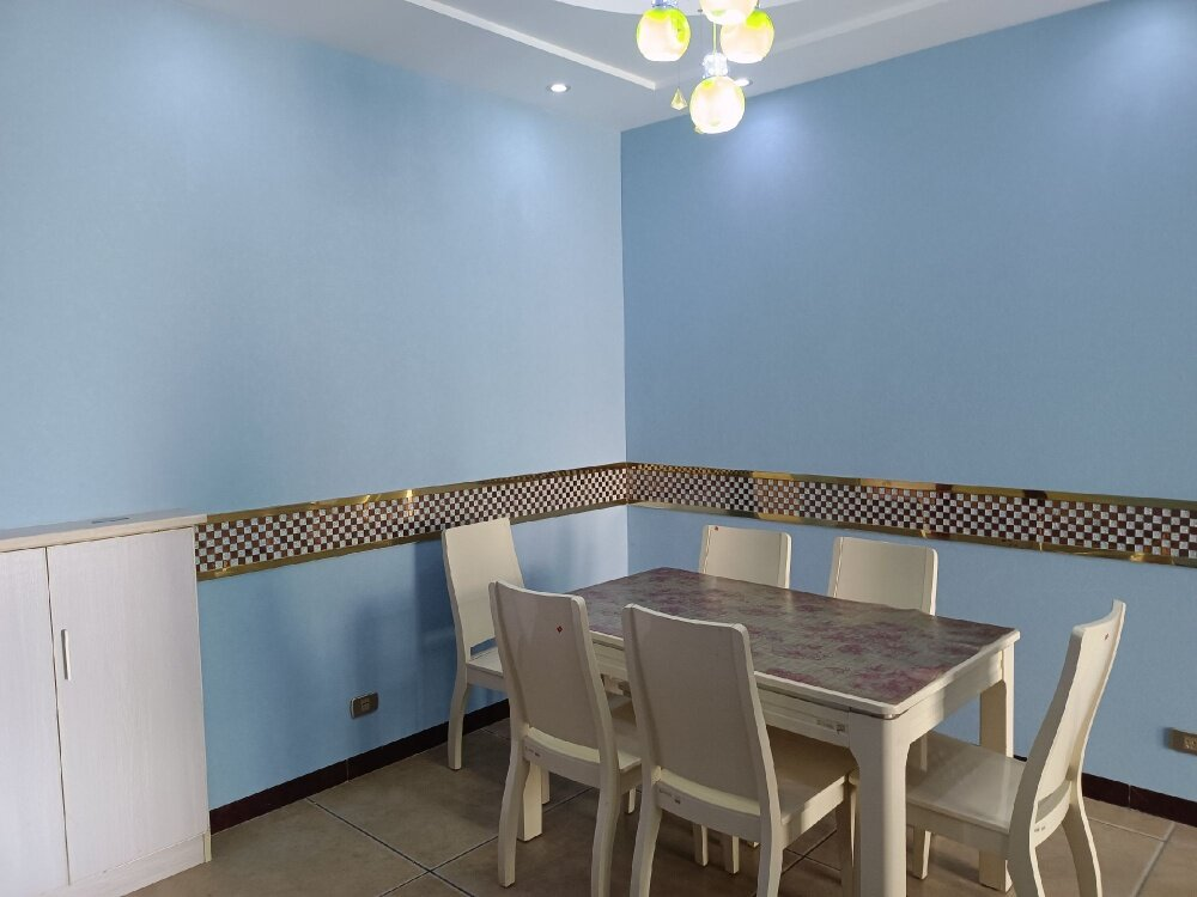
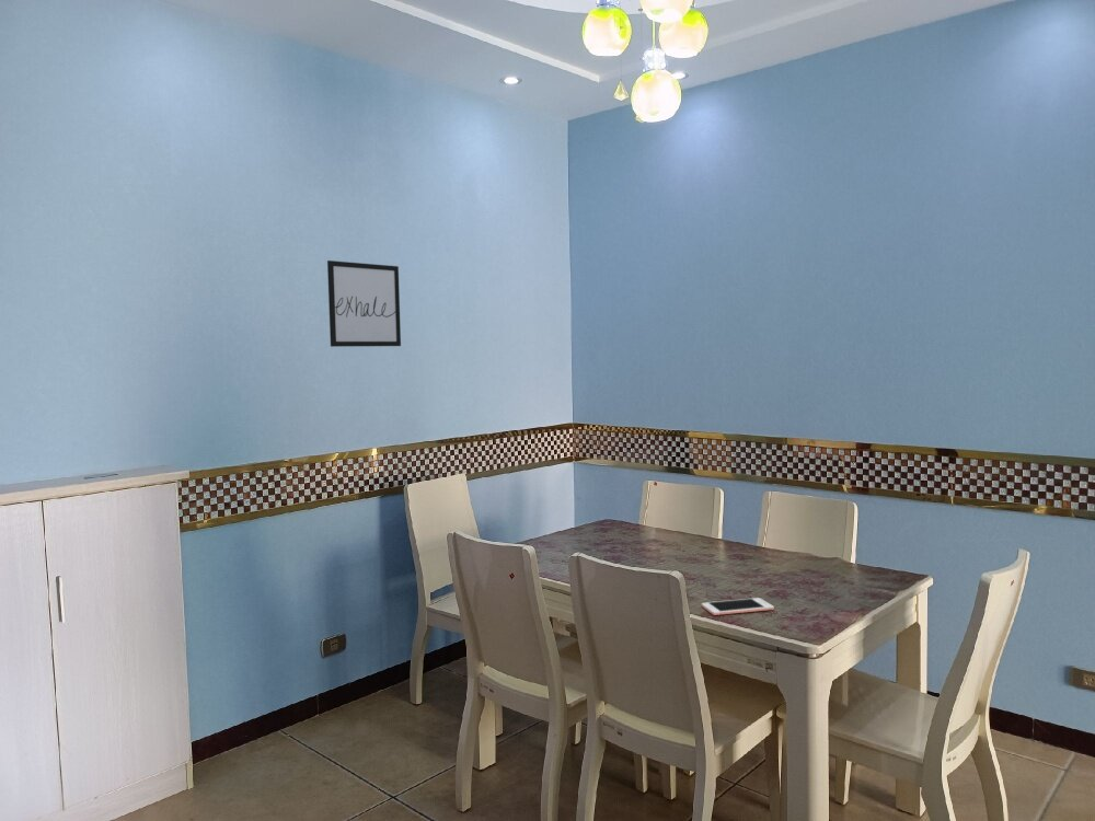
+ cell phone (737, 605)
+ wall art (365, 304)
